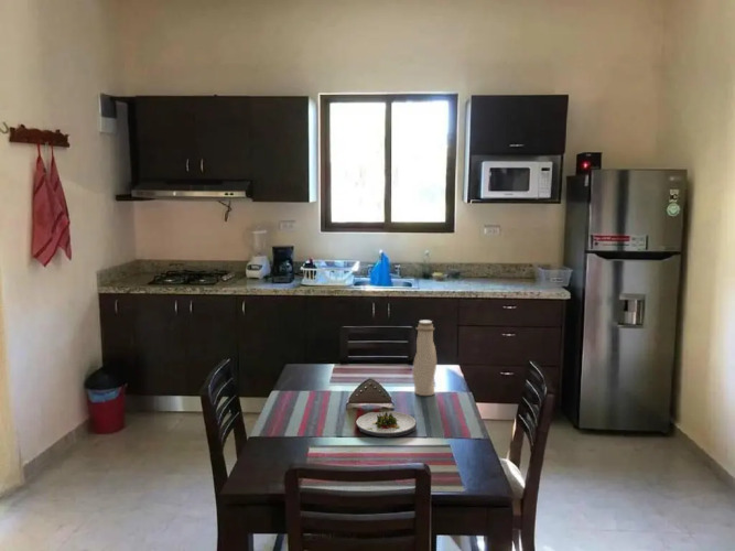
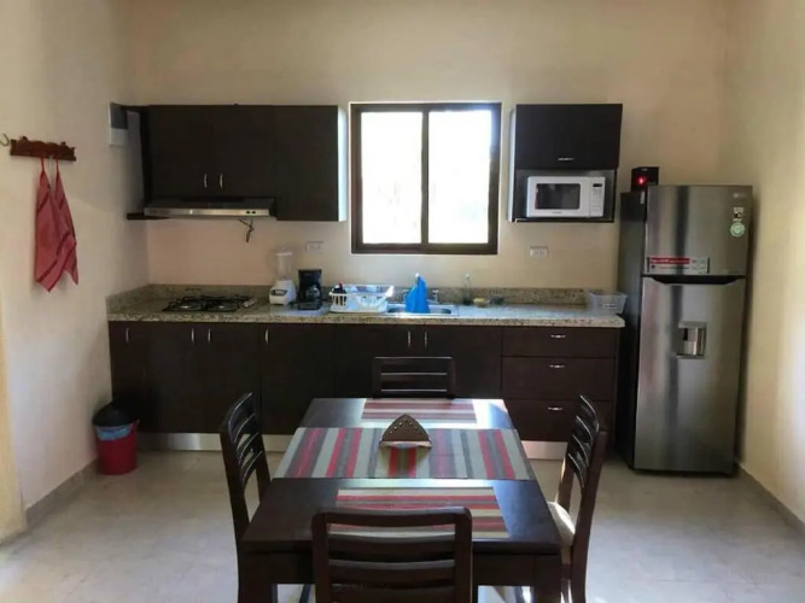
- salad plate (386, 419)
- water bottle (423, 356)
